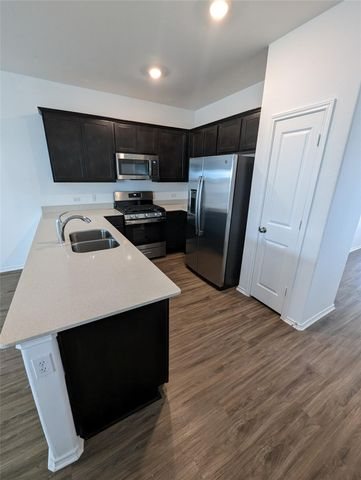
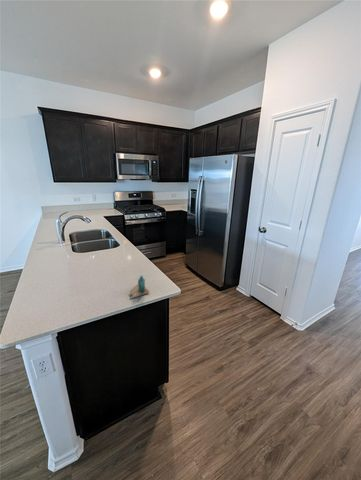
+ bottle (138, 279)
